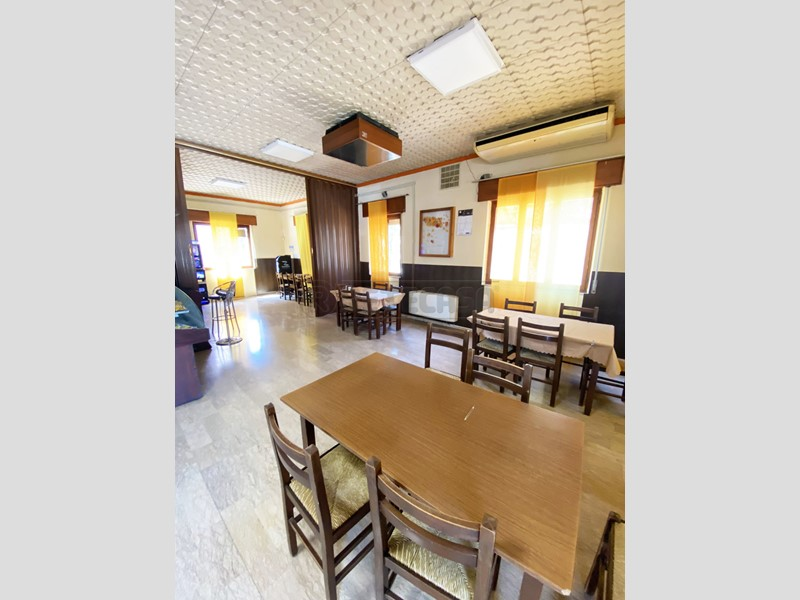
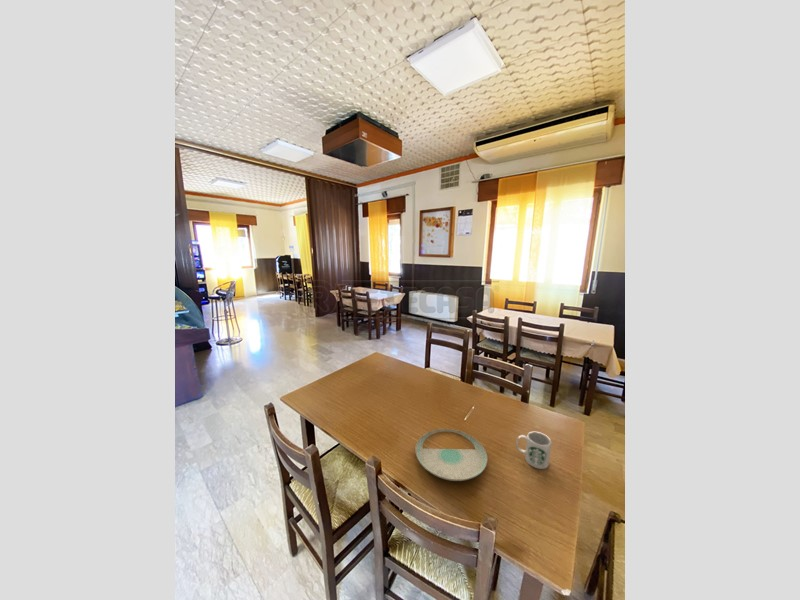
+ plate (450, 453)
+ mug (532, 447)
